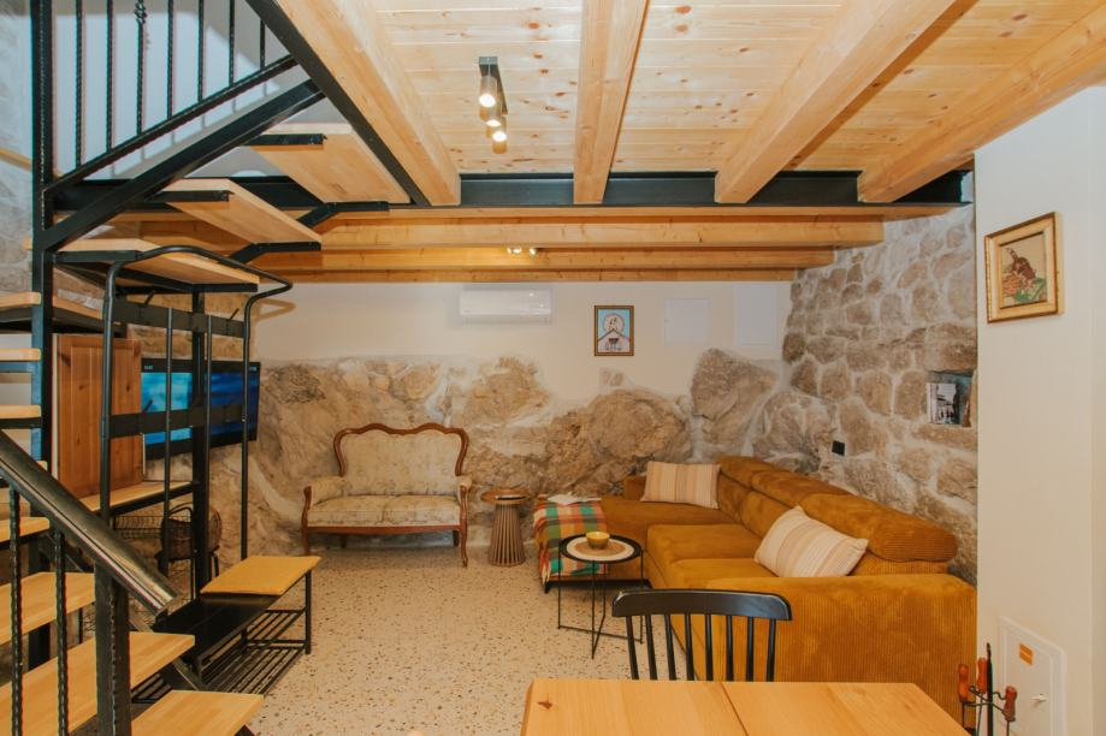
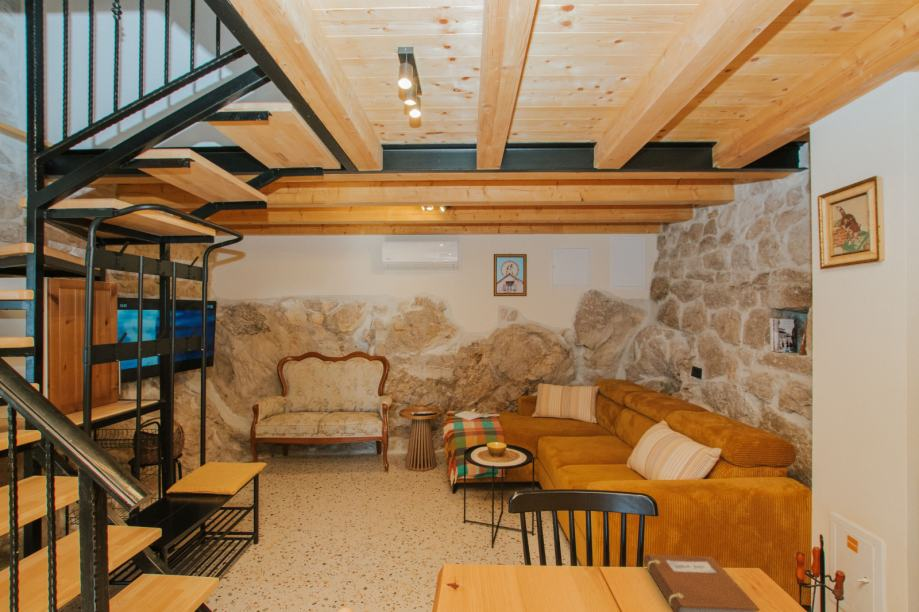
+ notebook (694, 583)
